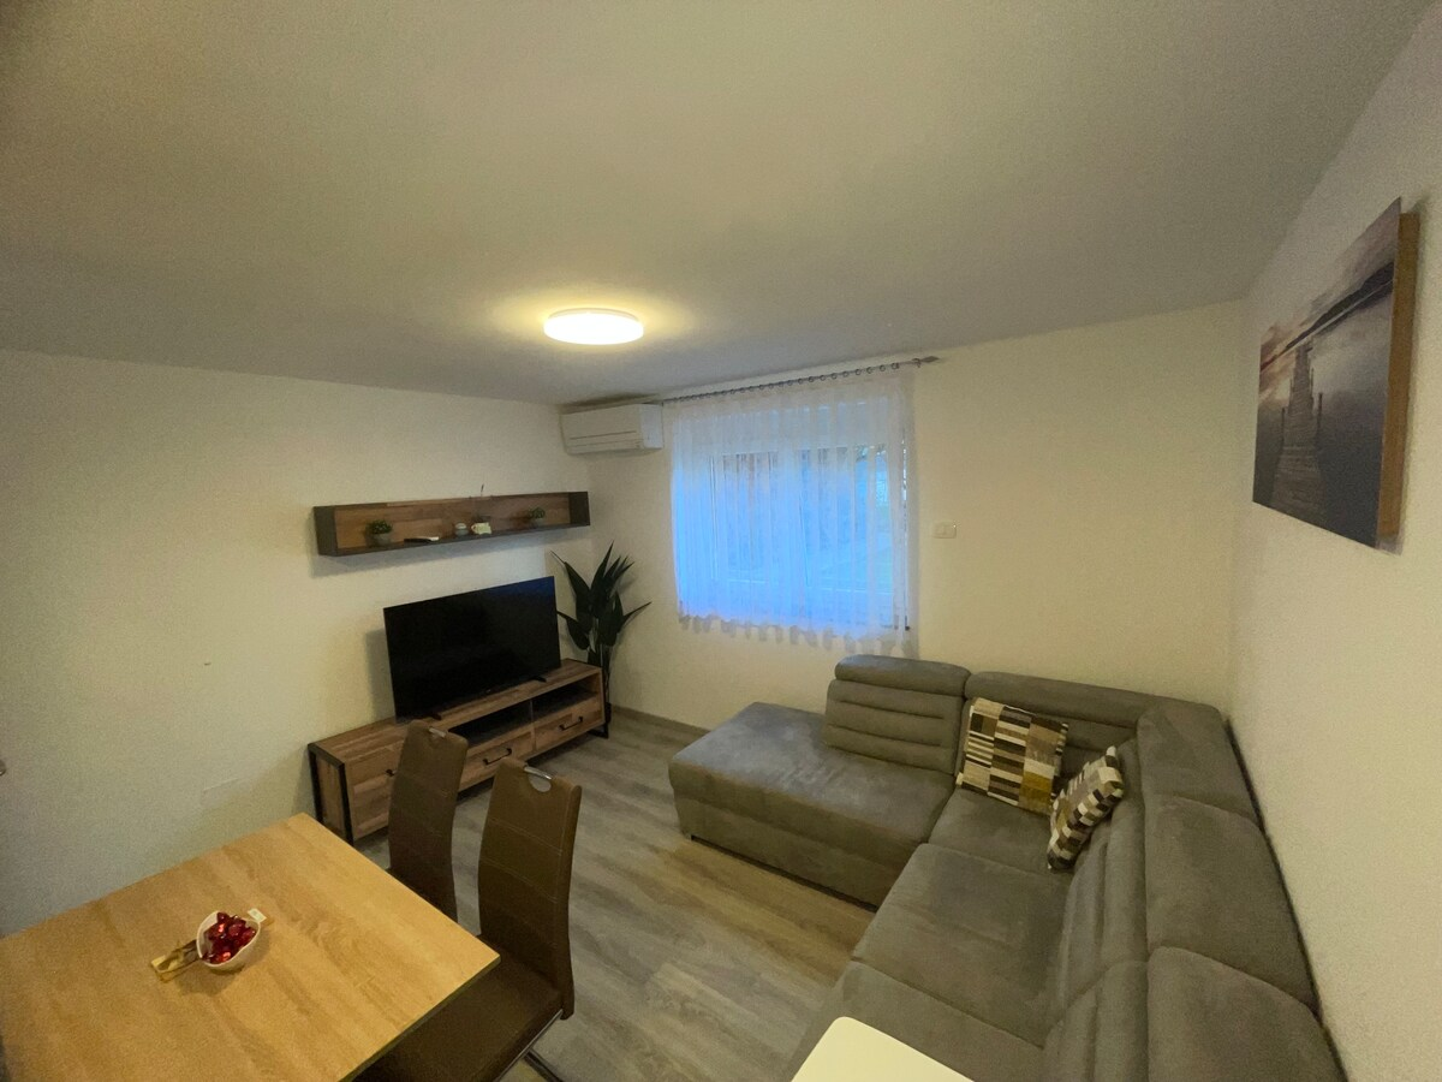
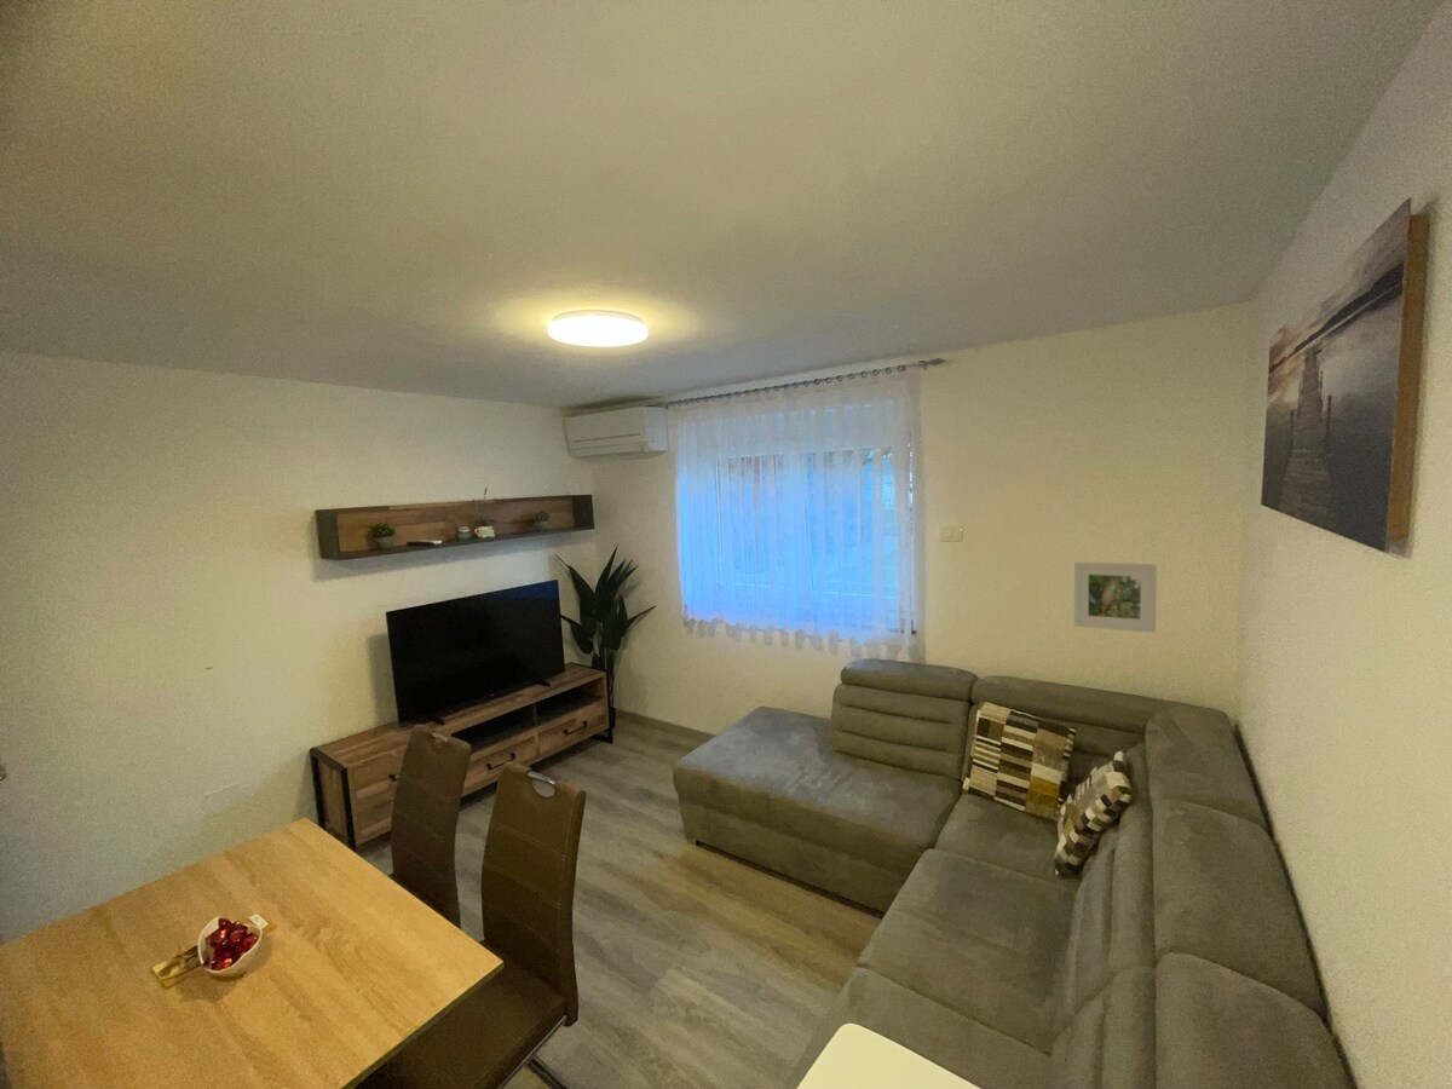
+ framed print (1113, 595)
